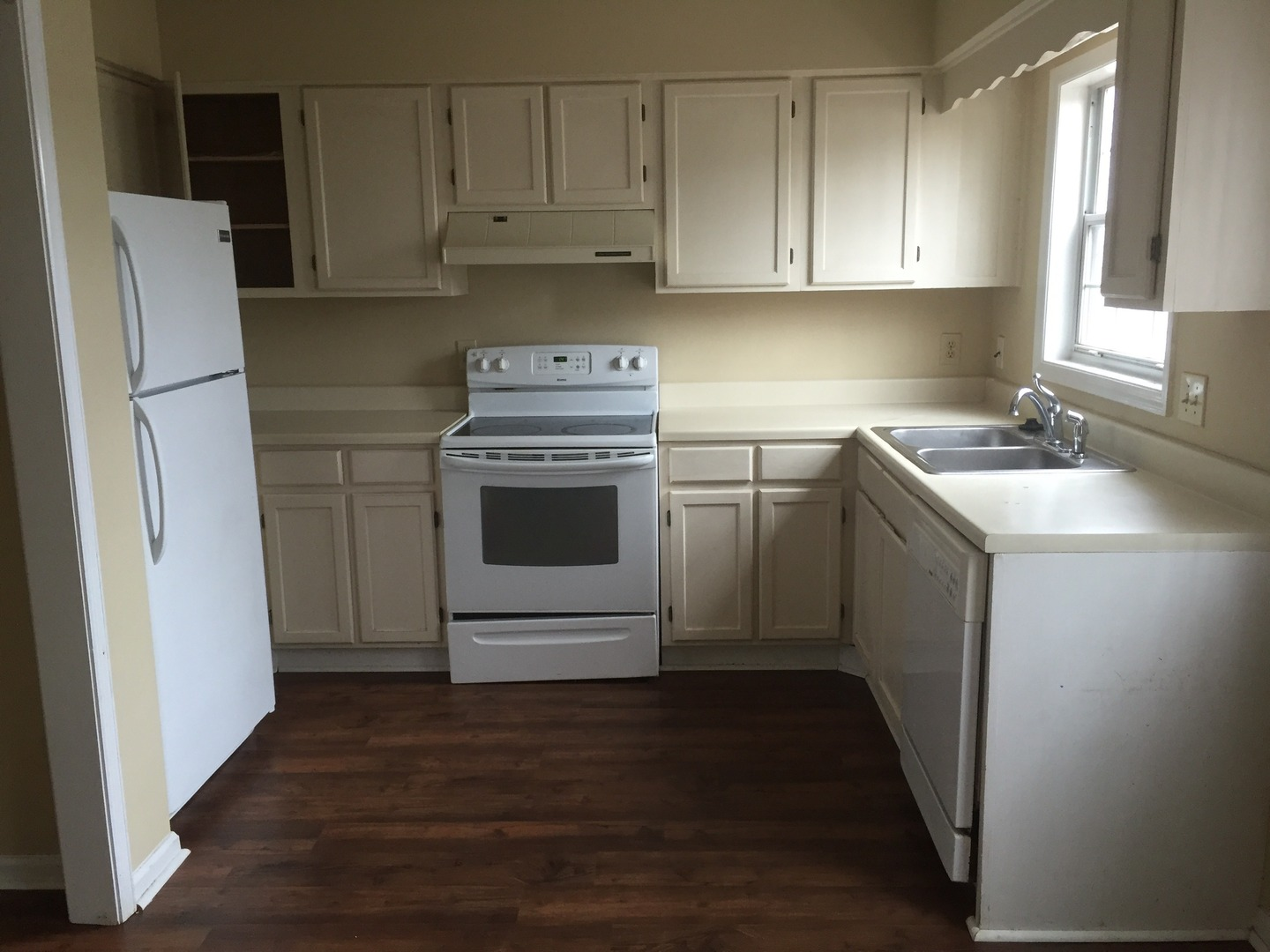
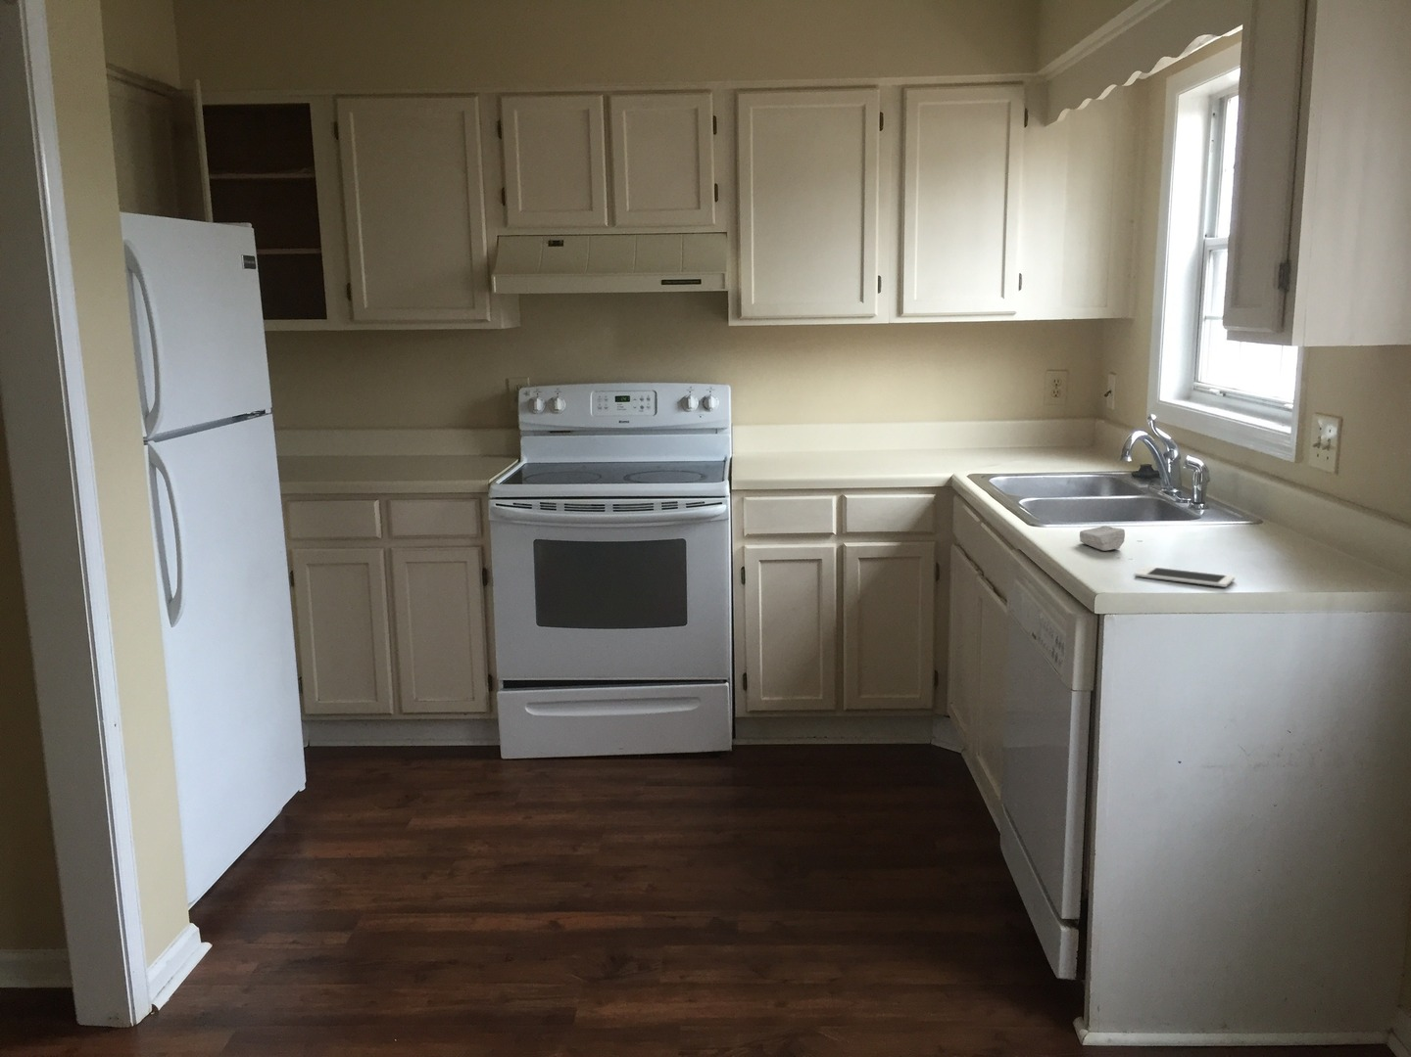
+ cell phone (1183, 575)
+ soap bar (1102, 535)
